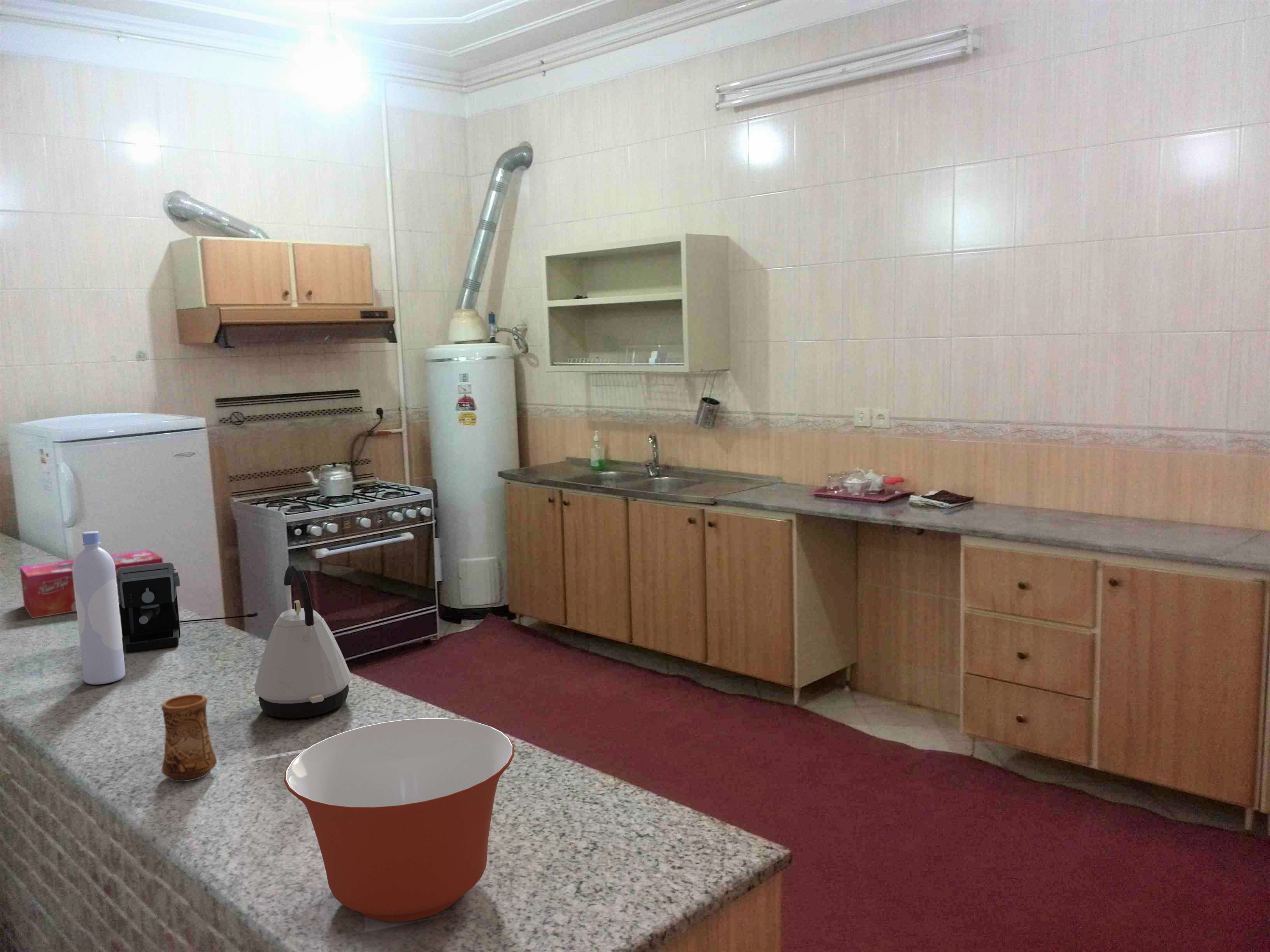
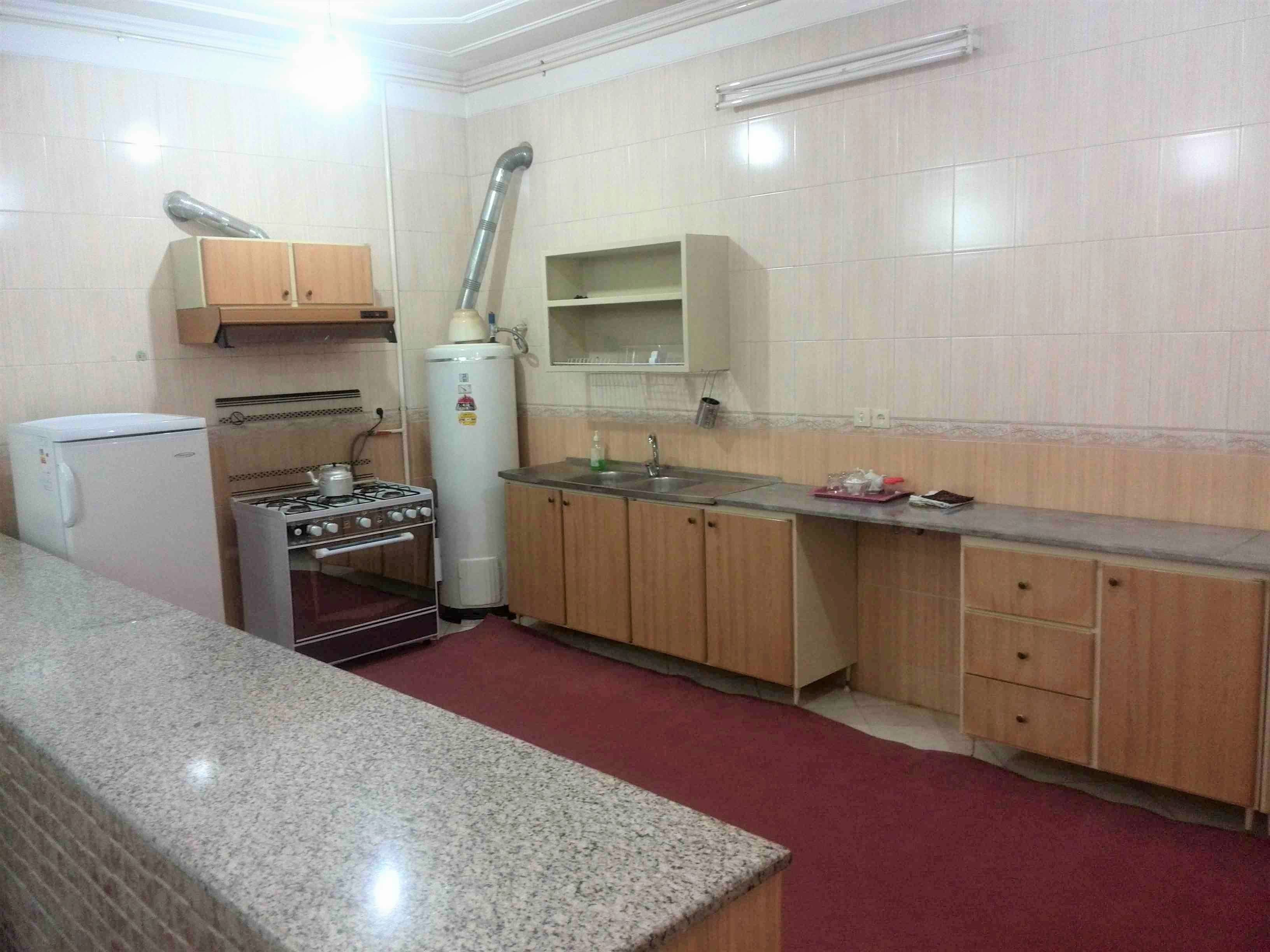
- tissue box (74, 586)
- bottle (98, 606)
- coffee maker (177, 602)
- mixing bowl (406, 825)
- kettle (299, 636)
- cup (187, 737)
